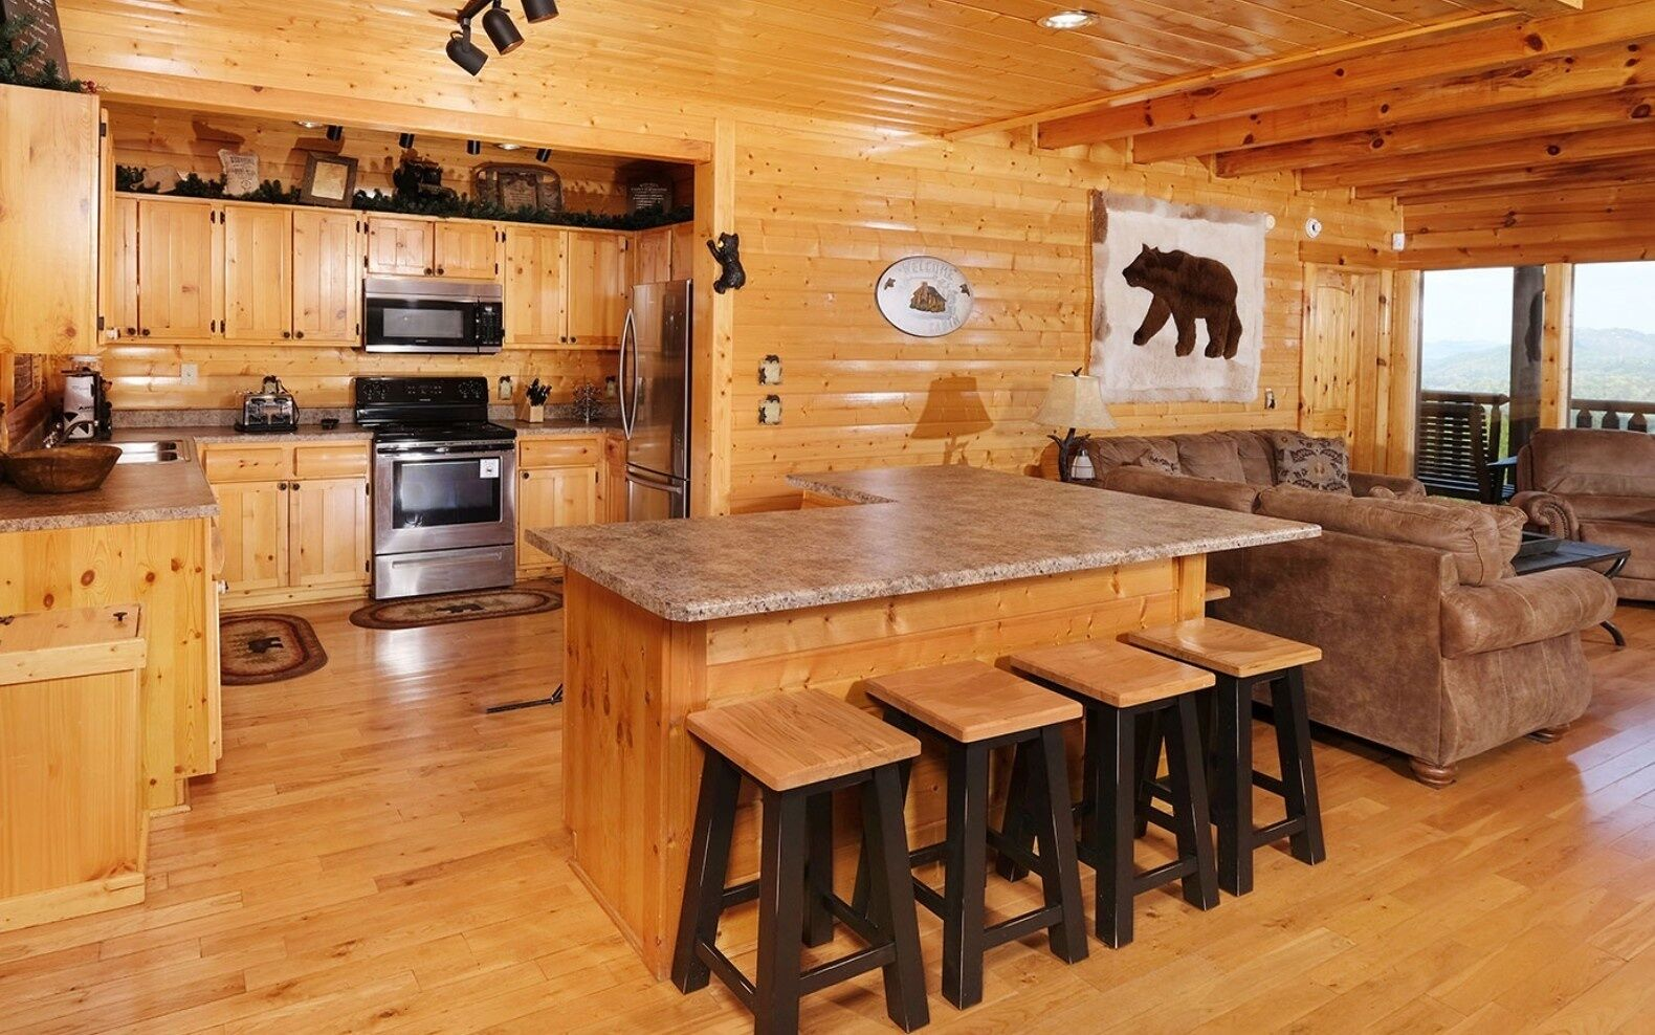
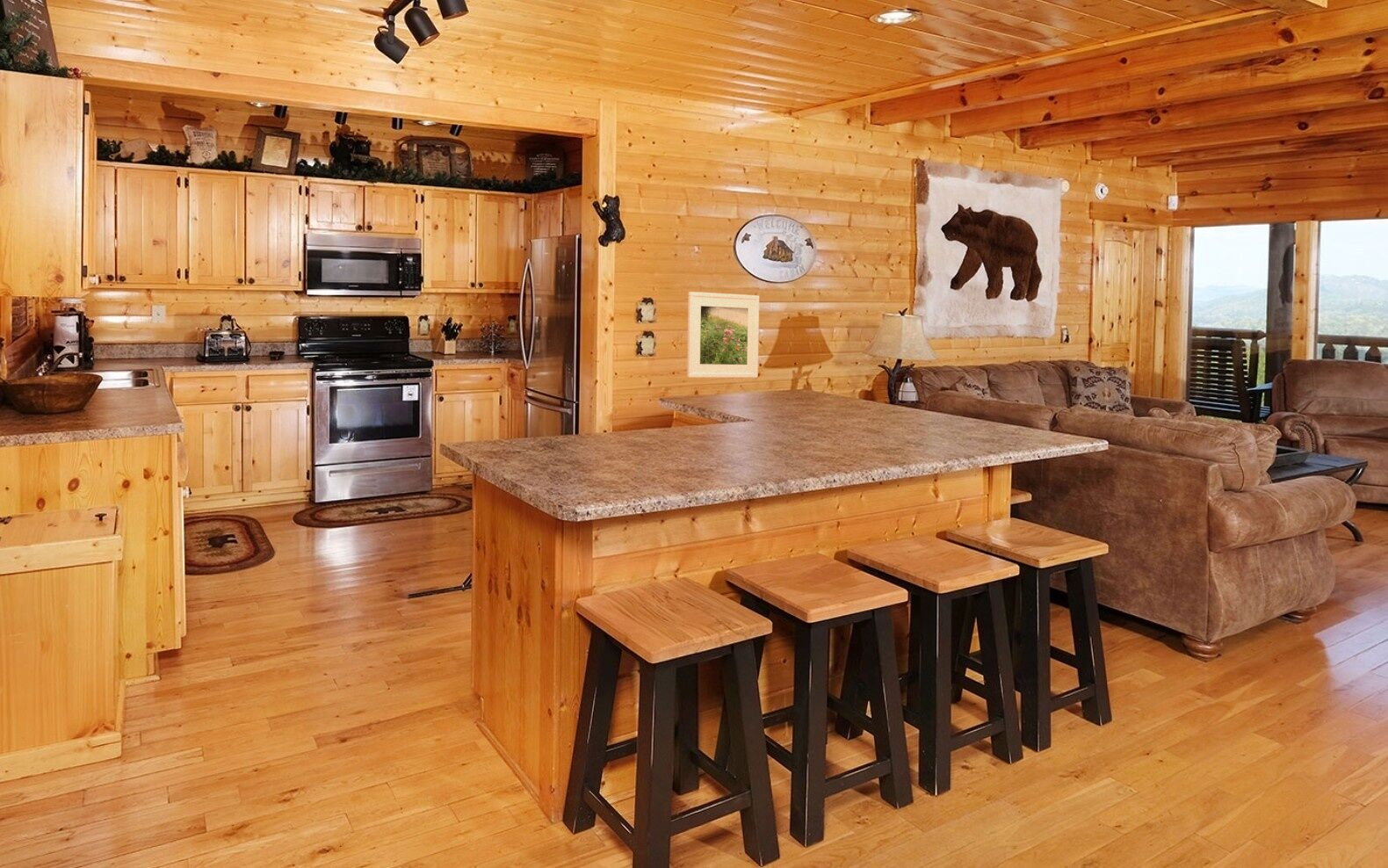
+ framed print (723, 336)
